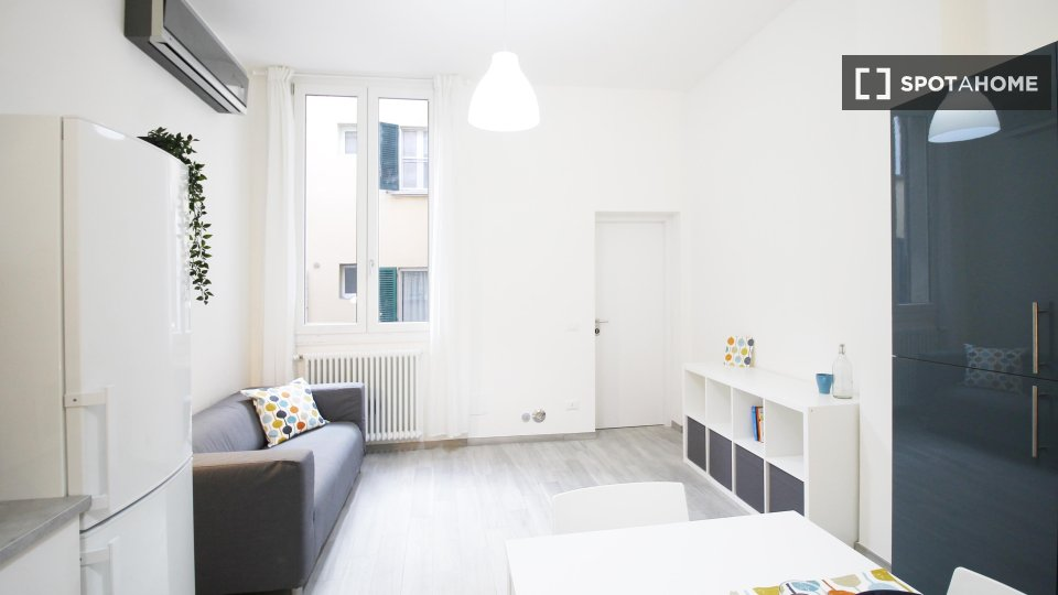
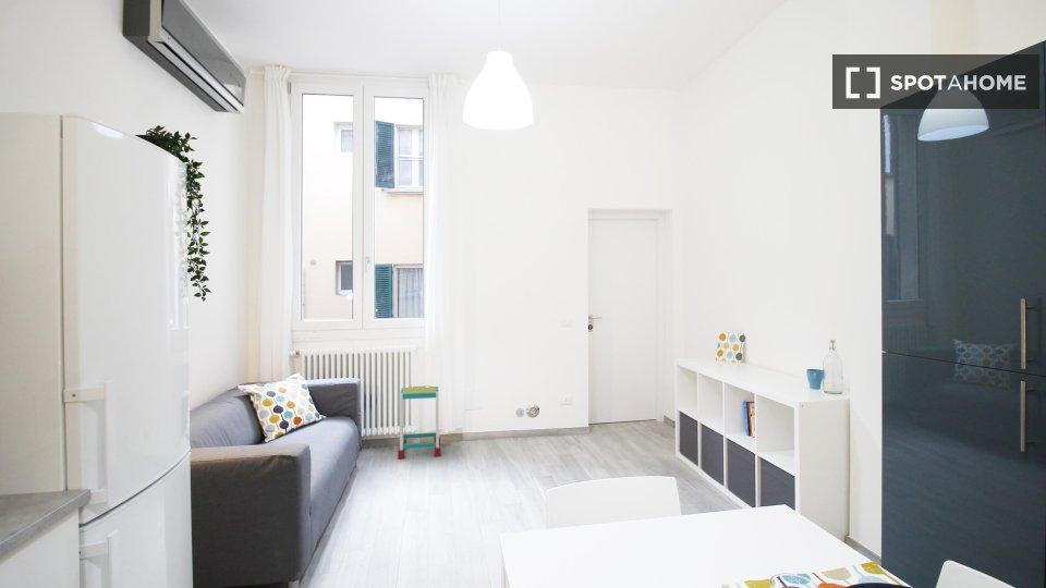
+ side table (419, 433)
